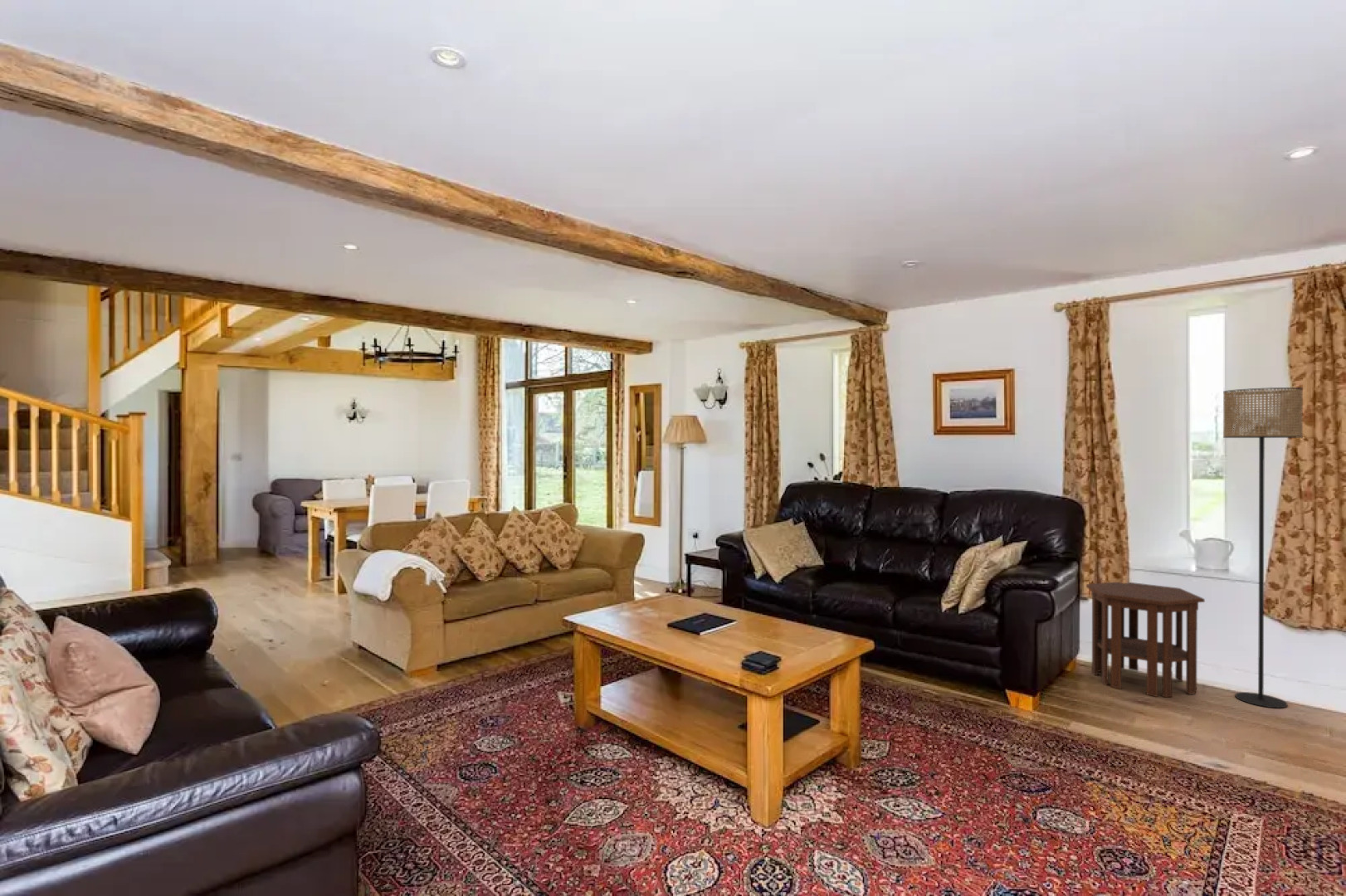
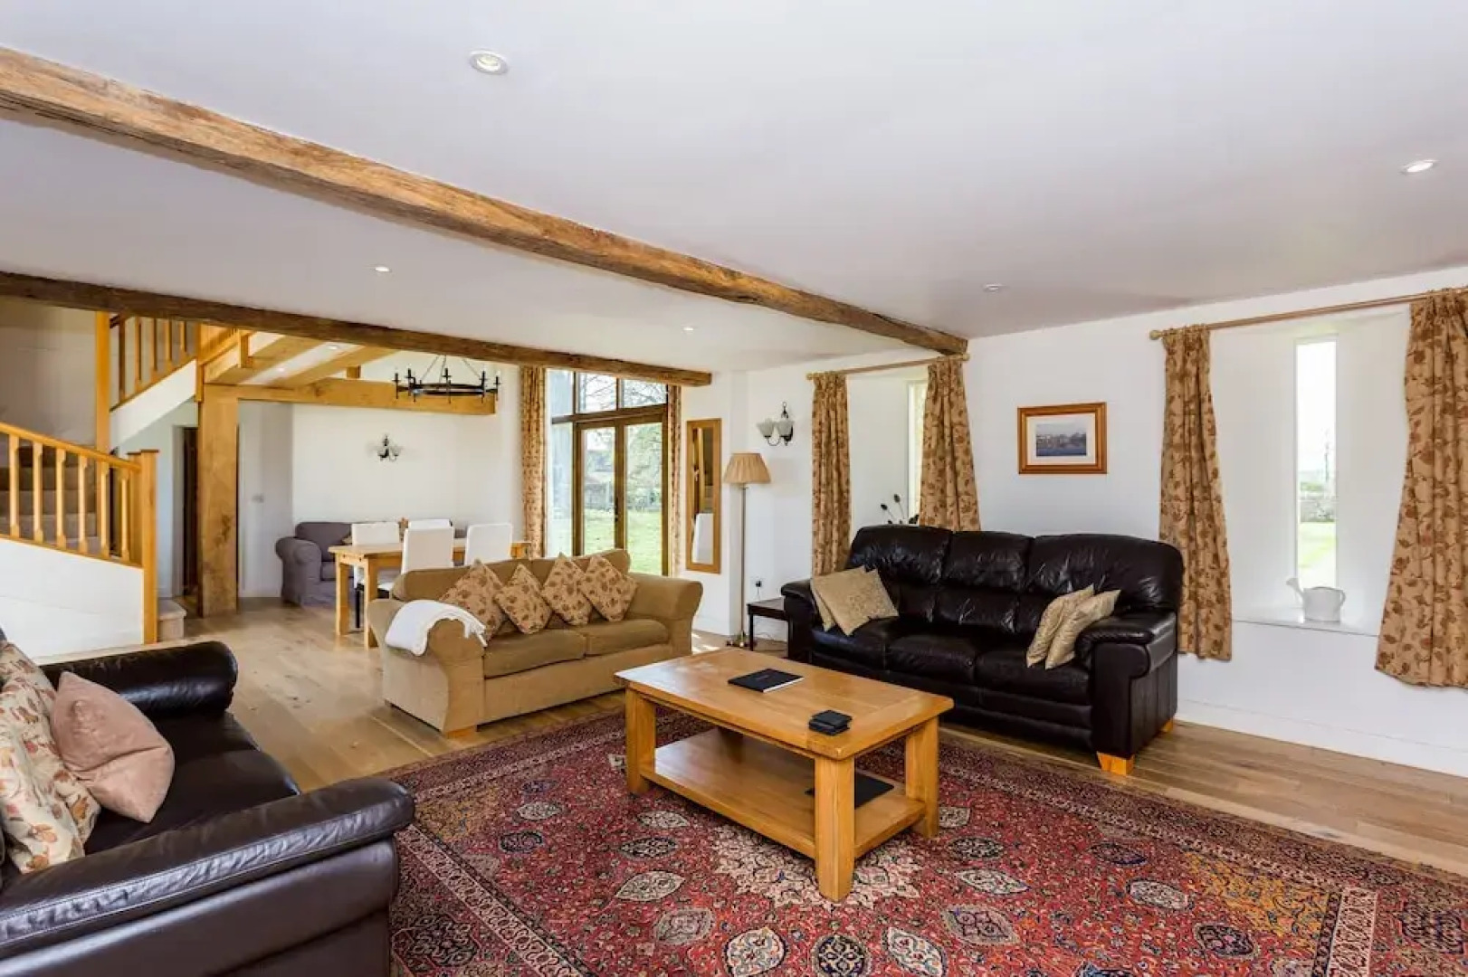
- side table (1142, 639)
- floor lamp (1261, 545)
